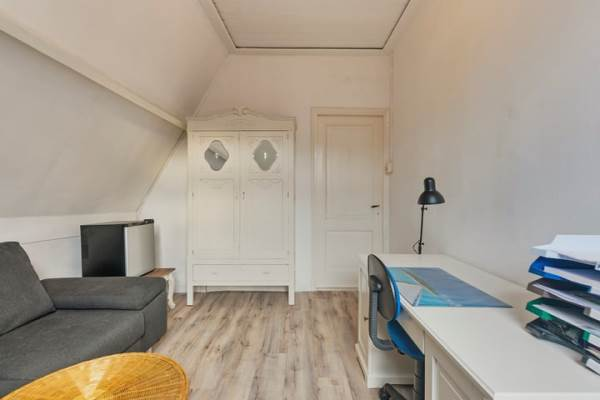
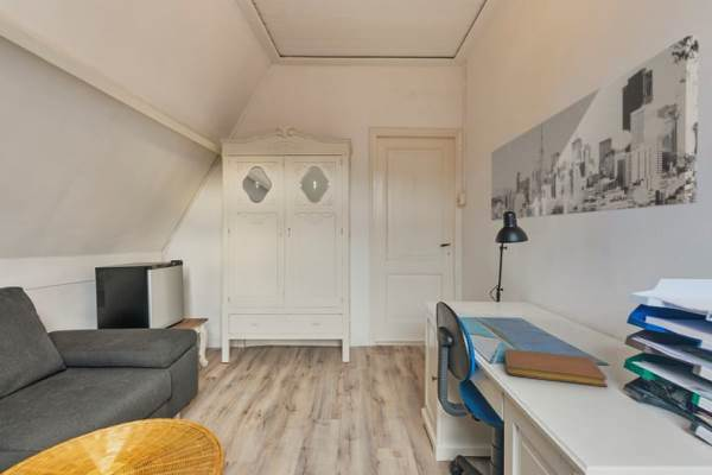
+ notebook (549, 365)
+ wall art (551, 166)
